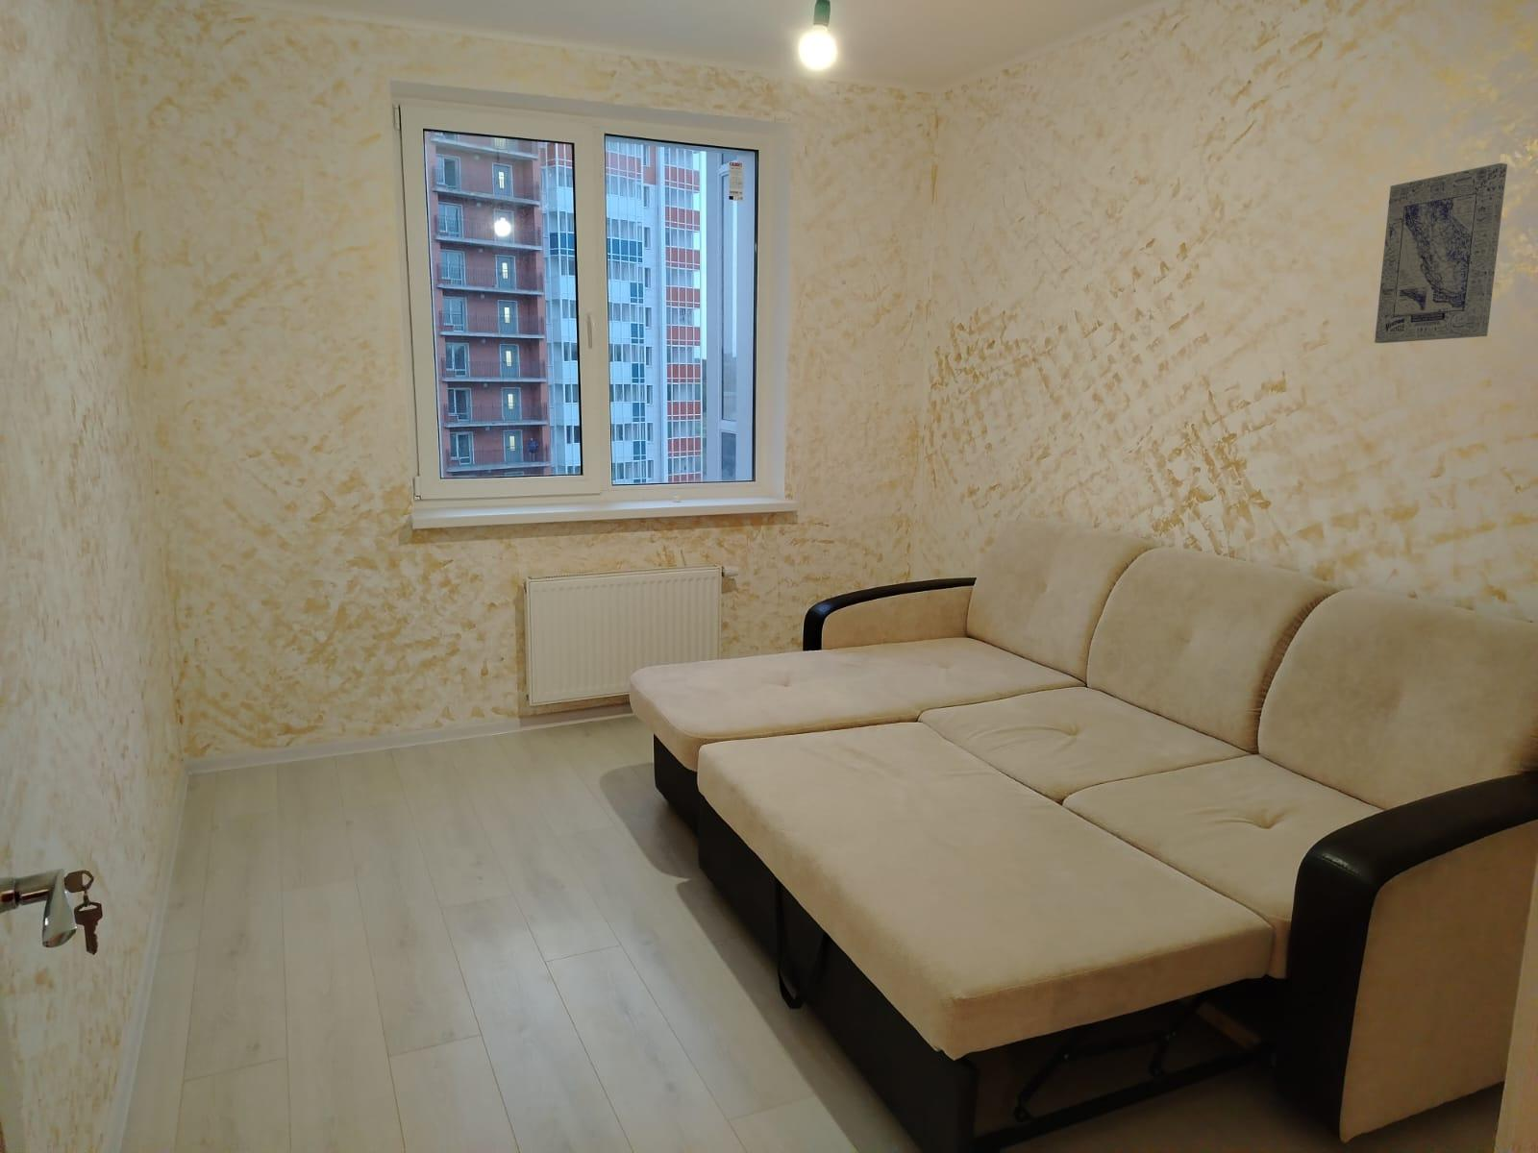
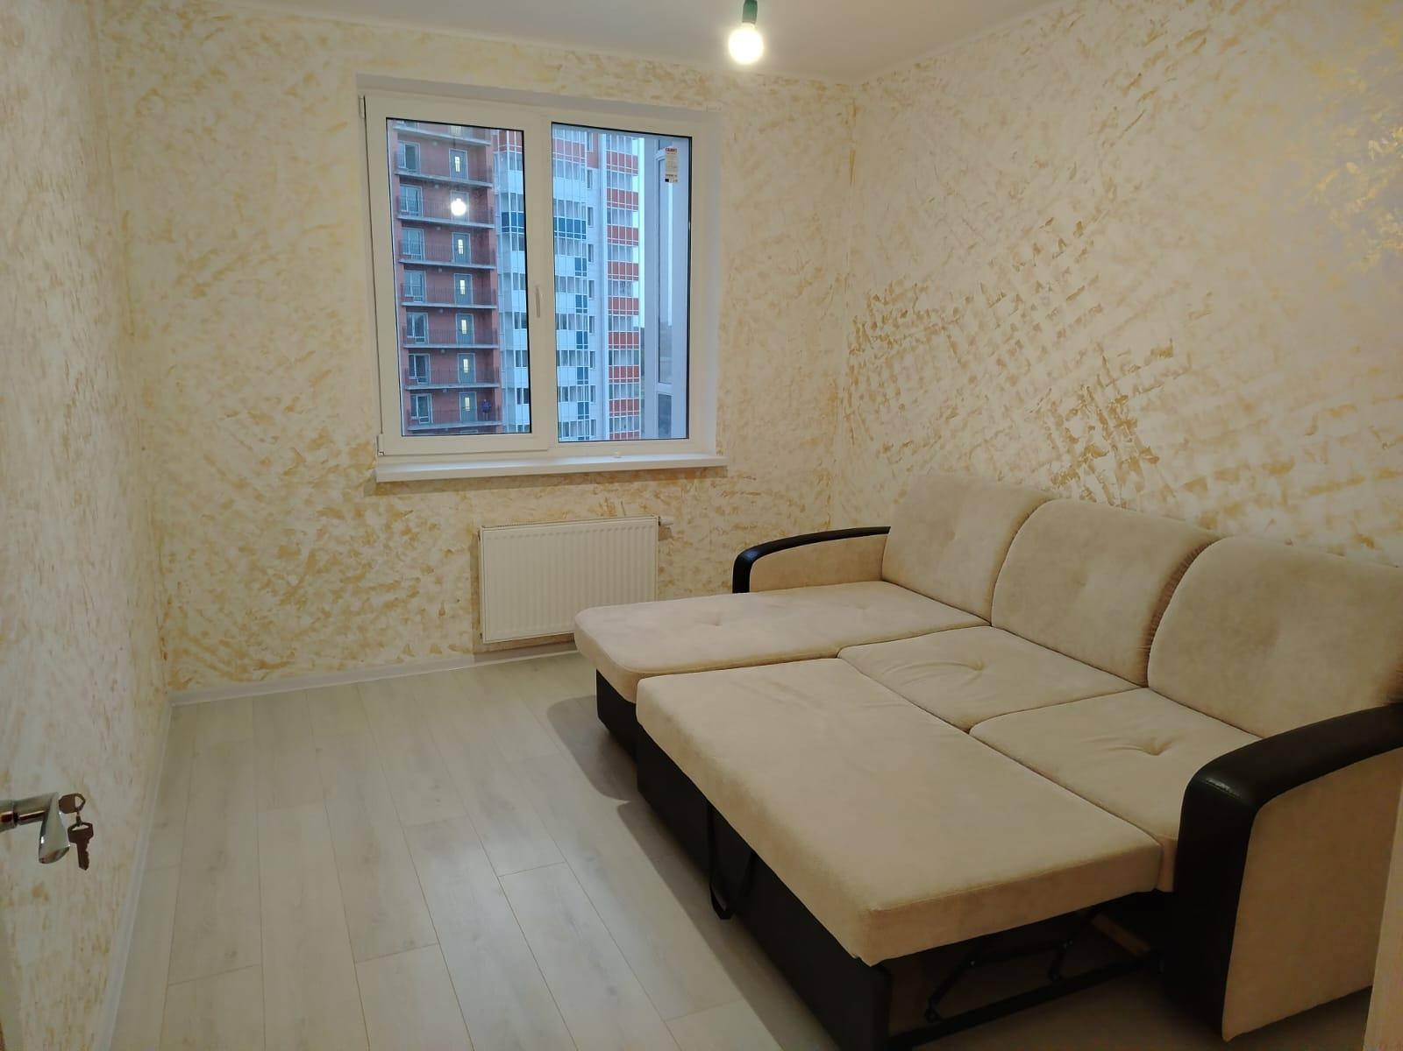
- wall art (1437, 258)
